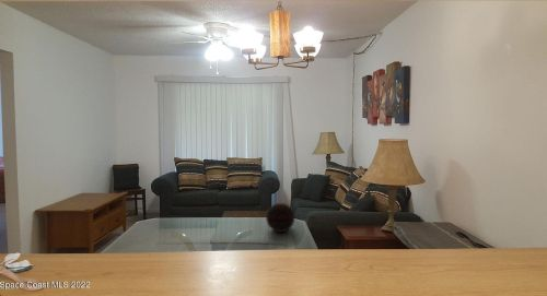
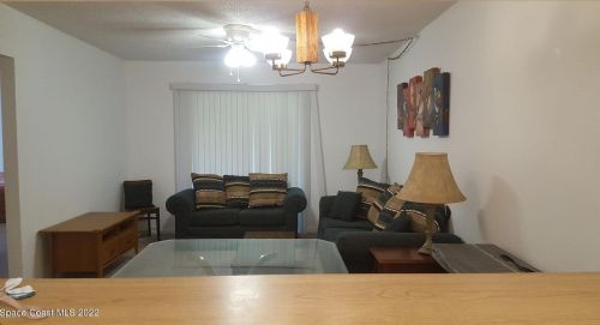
- decorative orb (280, 217)
